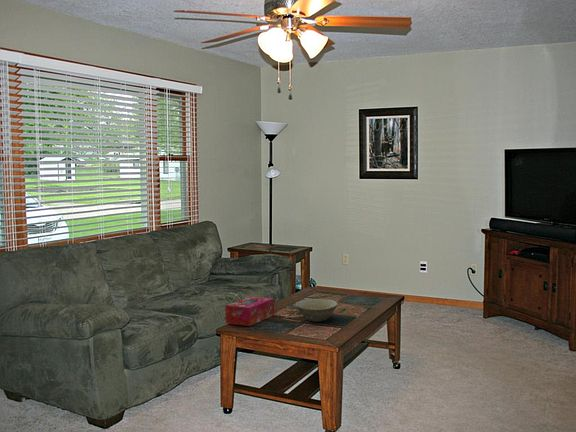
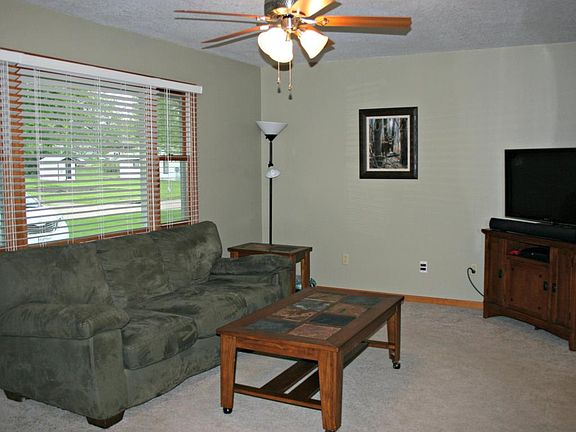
- tissue box (250, 310)
- bowl (316, 311)
